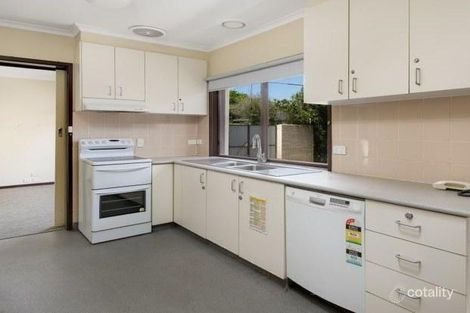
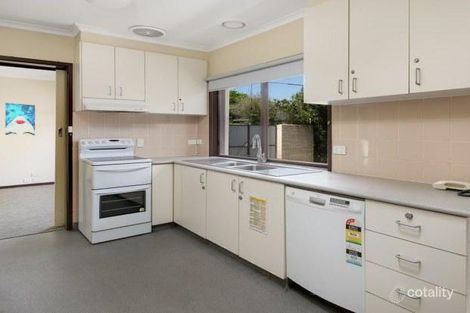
+ wall art (20, 119)
